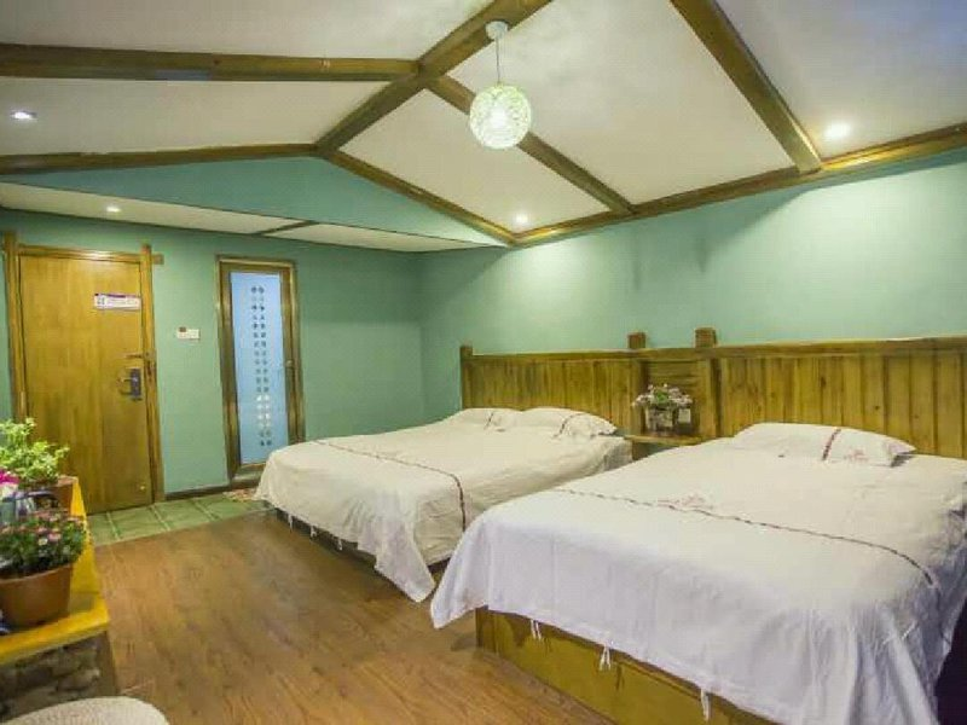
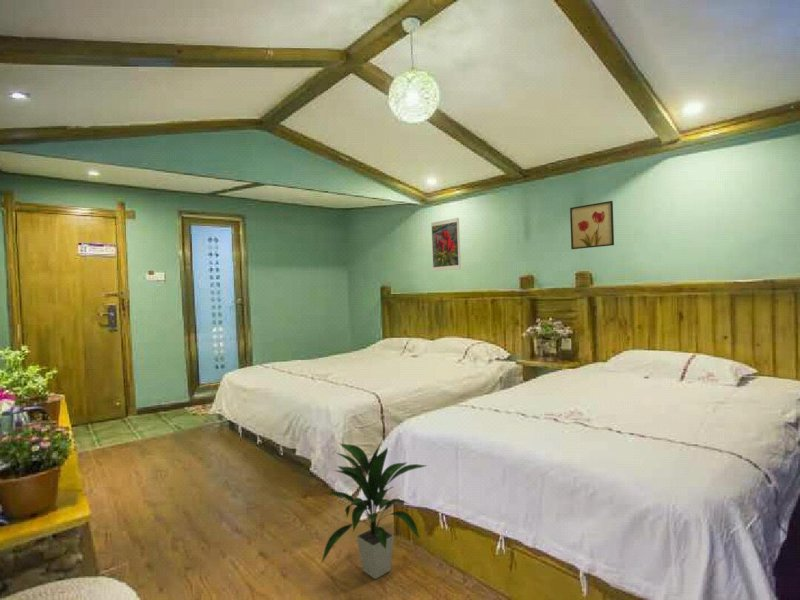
+ indoor plant (368, 505)
+ wall art (591, 226)
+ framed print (445, 245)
